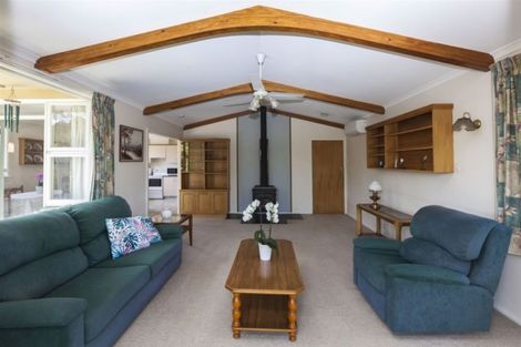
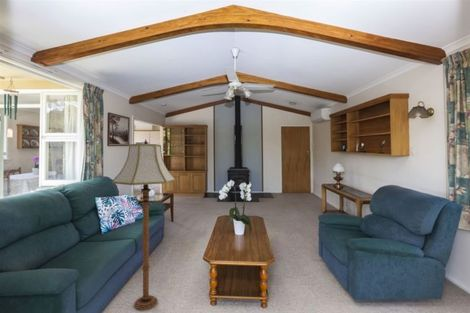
+ floor lamp (145, 221)
